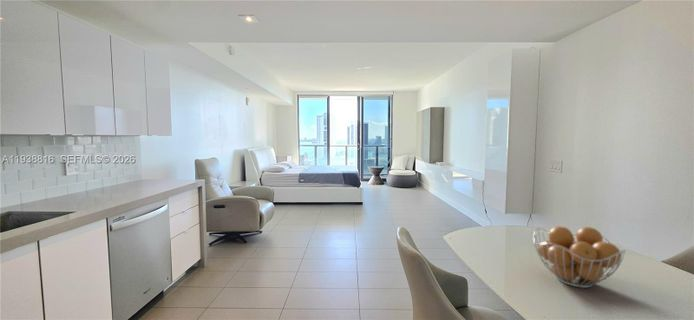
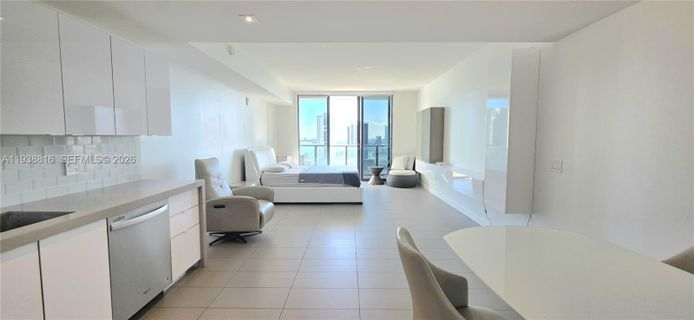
- fruit basket (574, 254)
